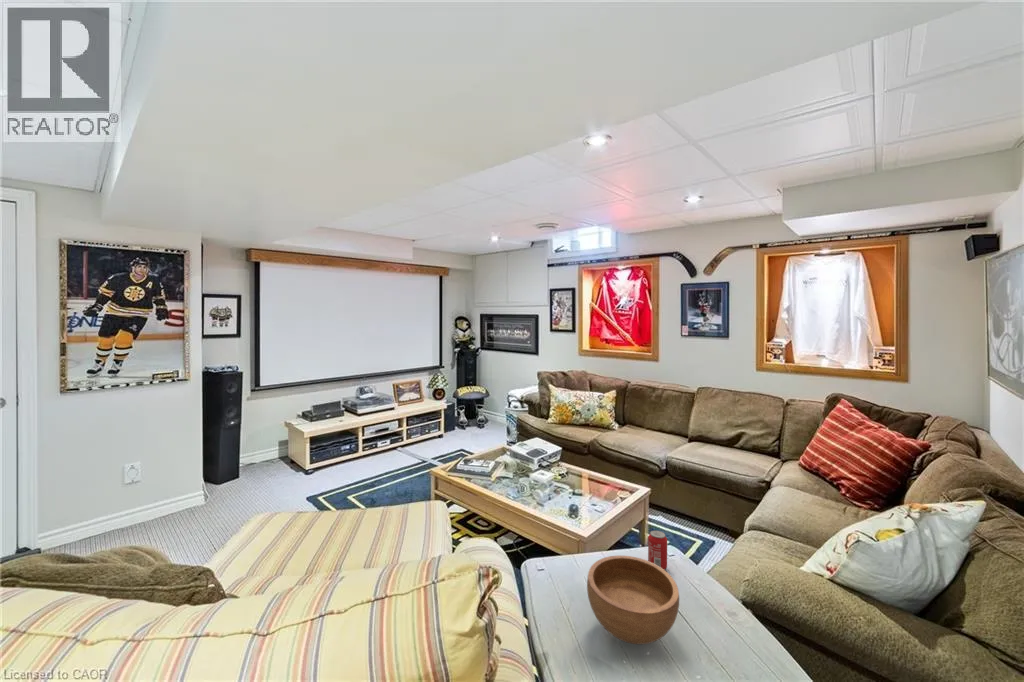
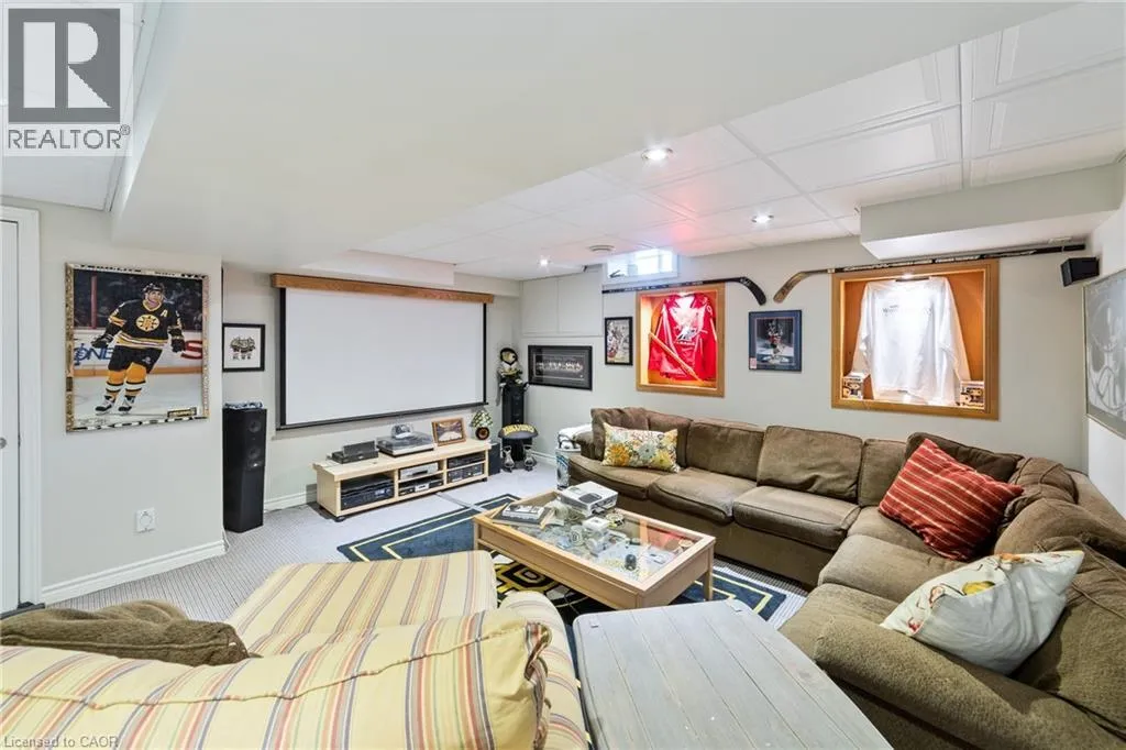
- beverage can (657, 550)
- bowl (631, 605)
